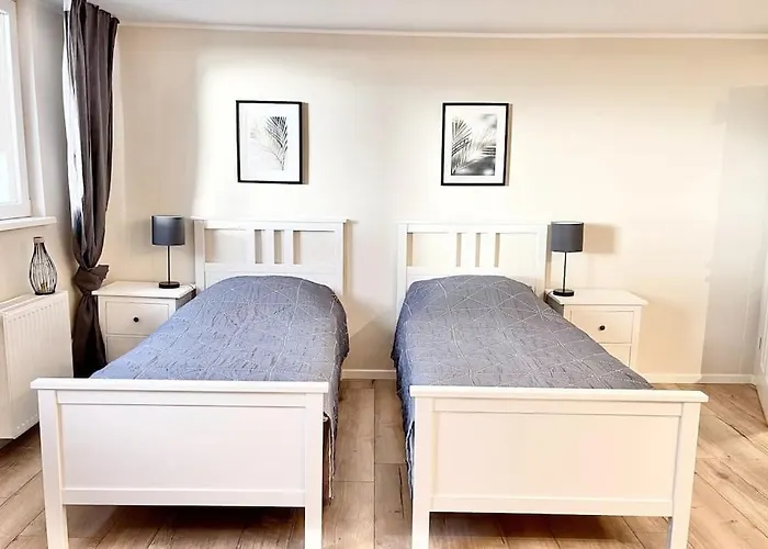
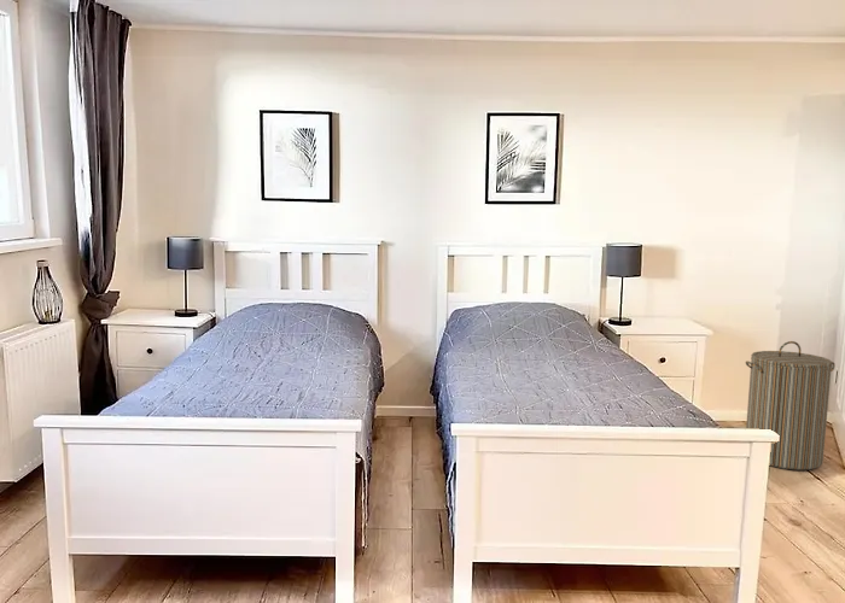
+ laundry hamper (787, 399)
